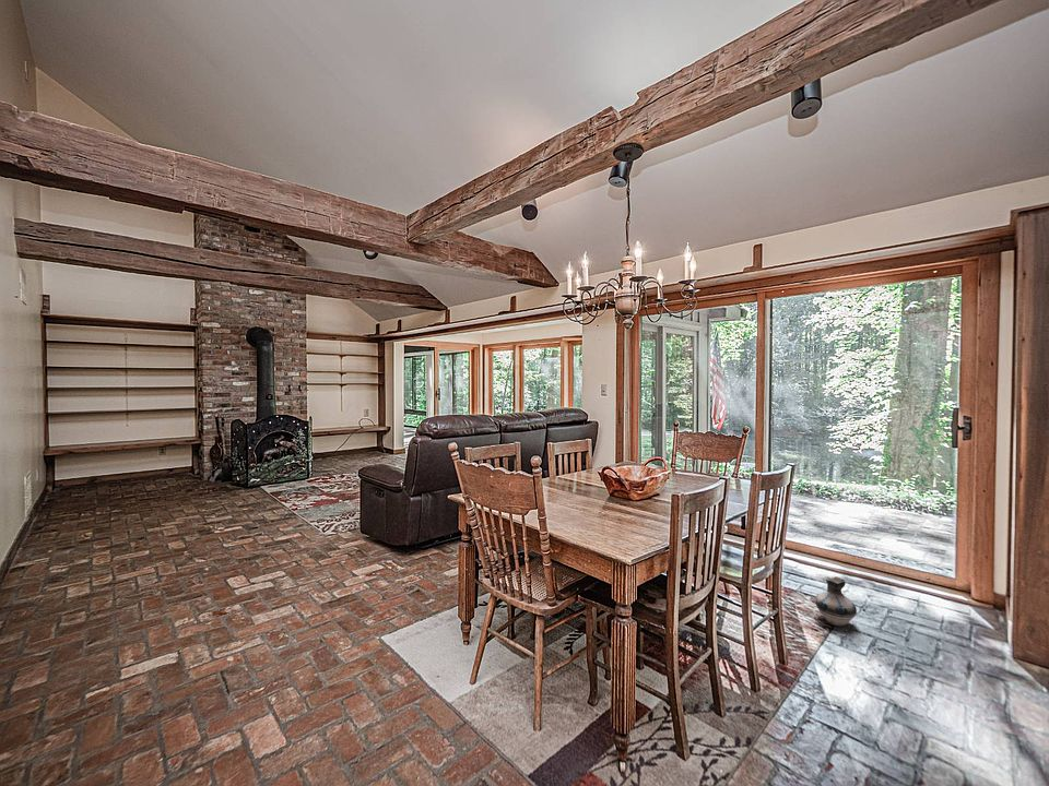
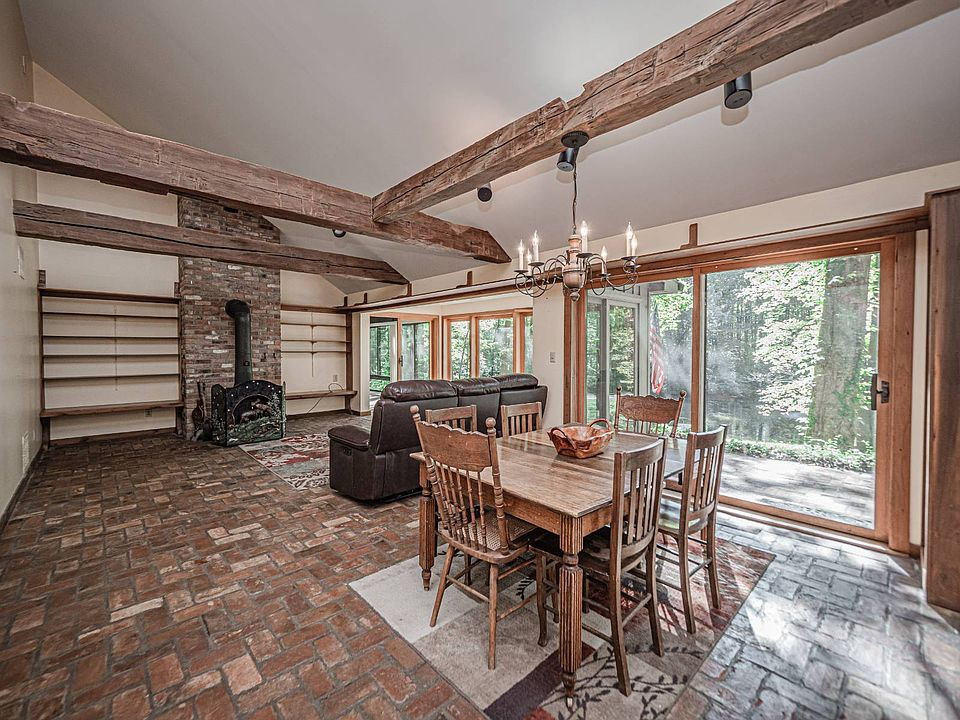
- ceramic jug (835, 599)
